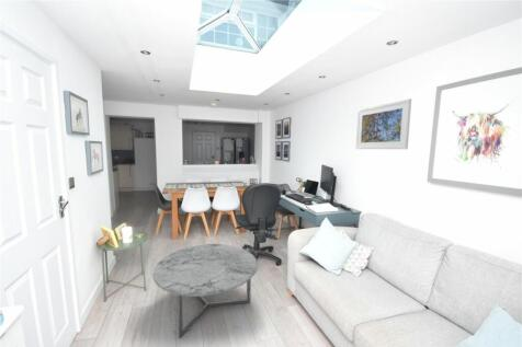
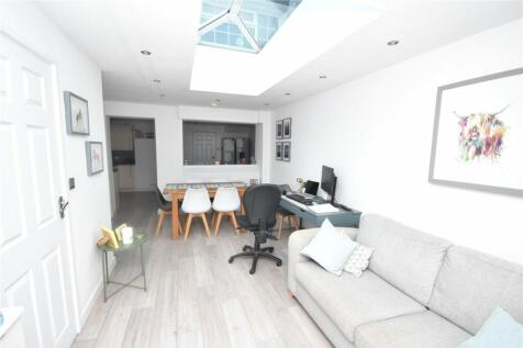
- coffee table (207, 285)
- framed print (379, 127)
